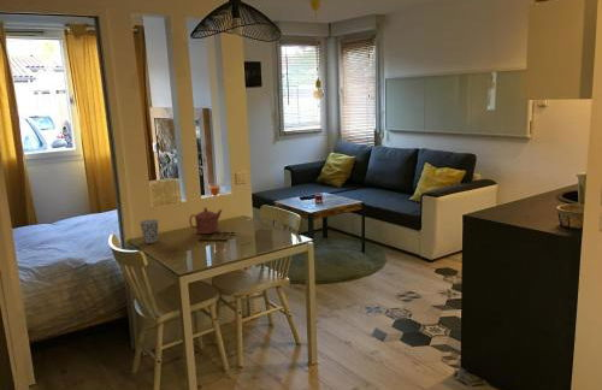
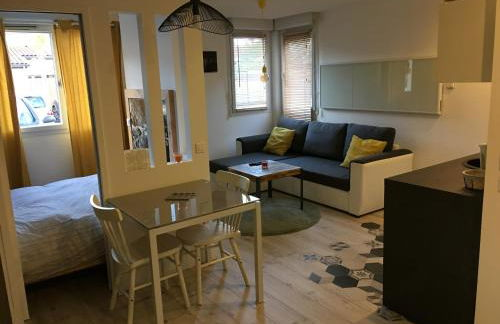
- teapot (206, 219)
- cup (149, 231)
